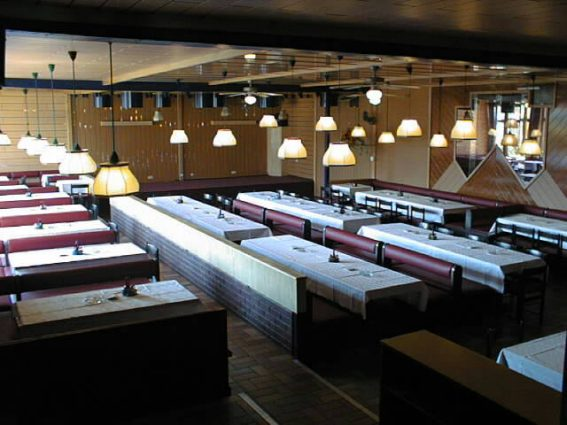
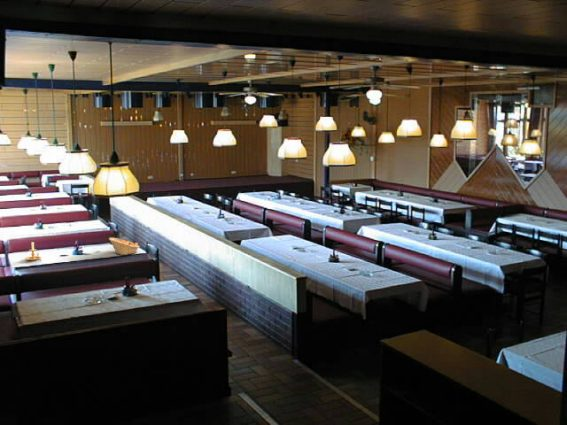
+ fruit basket (124, 245)
+ candle holder (33, 250)
